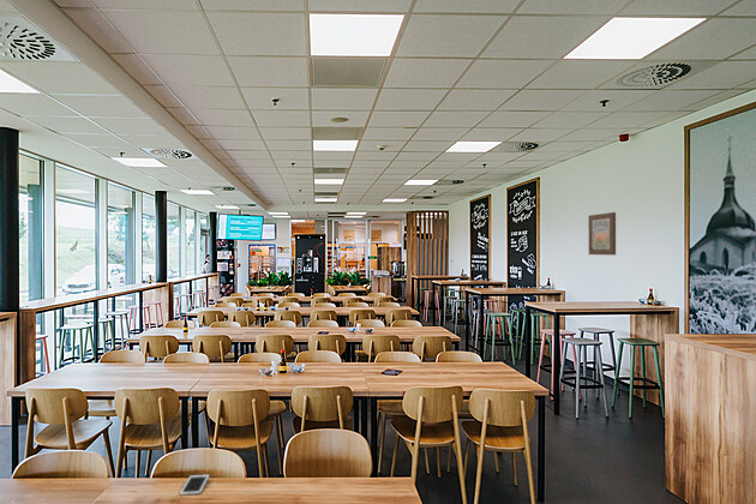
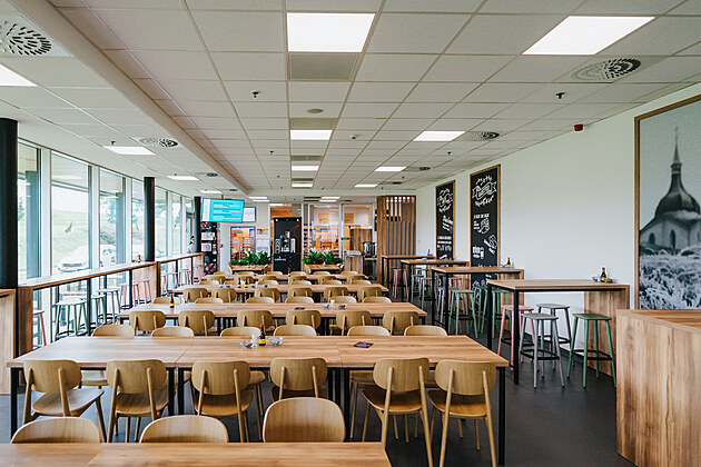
- wall art (601, 234)
- cell phone (194, 485)
